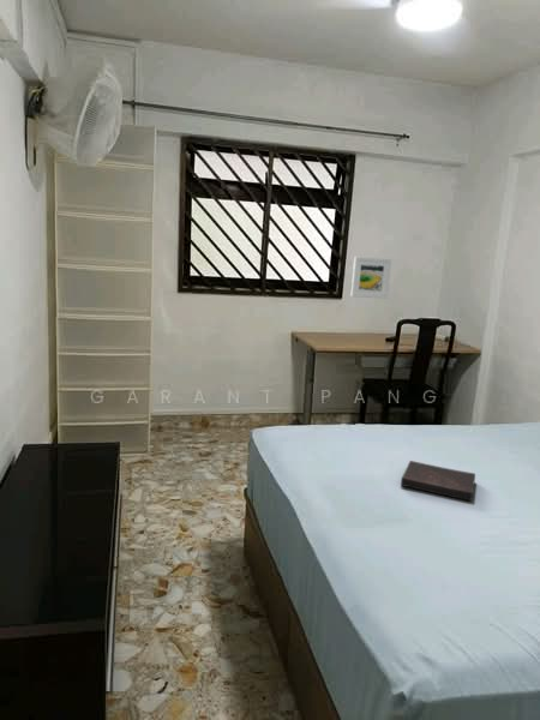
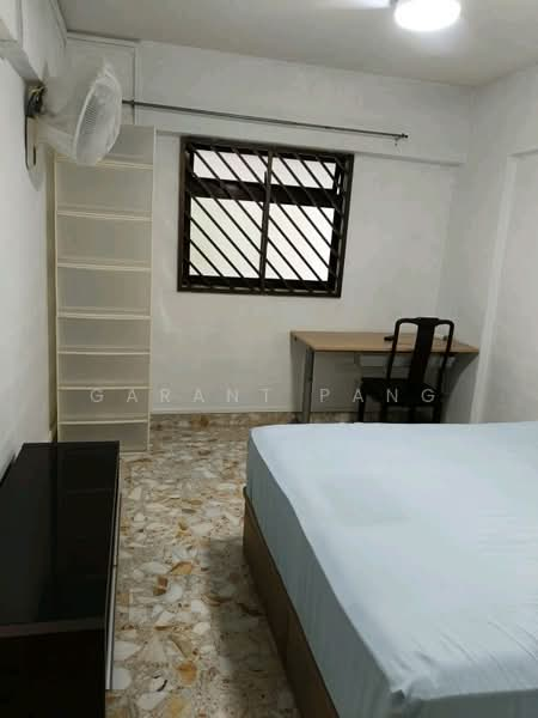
- book (438, 479)
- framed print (371, 277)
